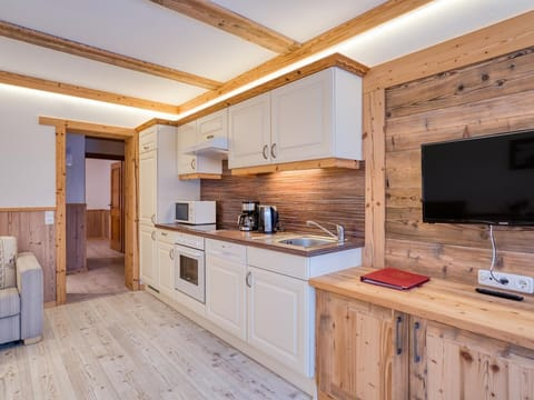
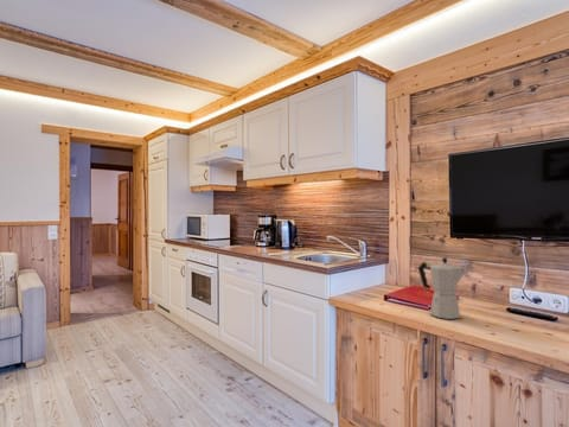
+ moka pot (441, 285)
